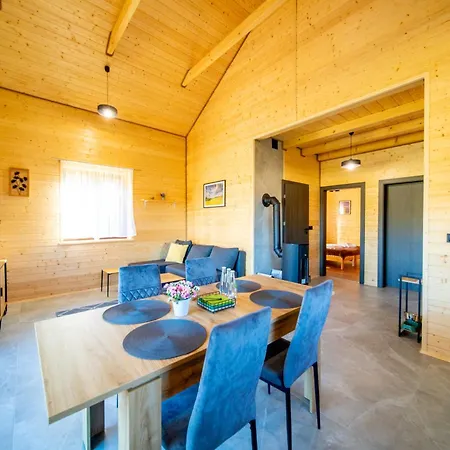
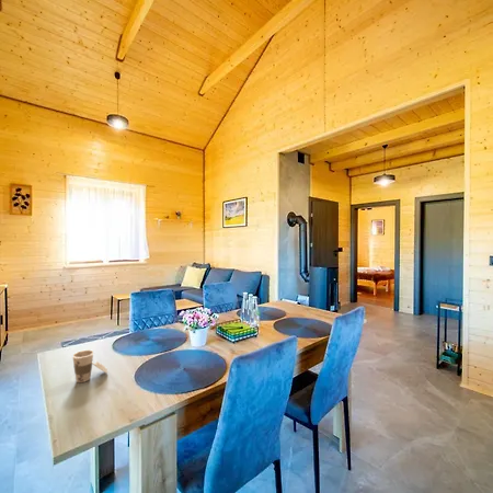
+ cup (90, 364)
